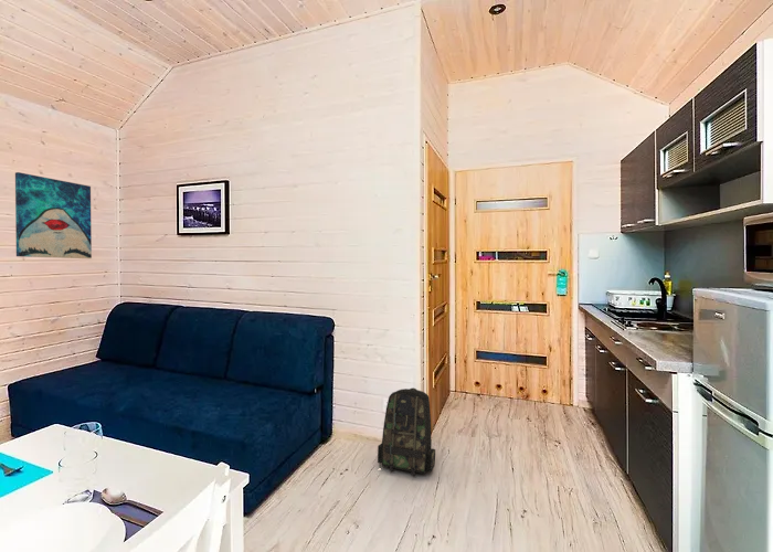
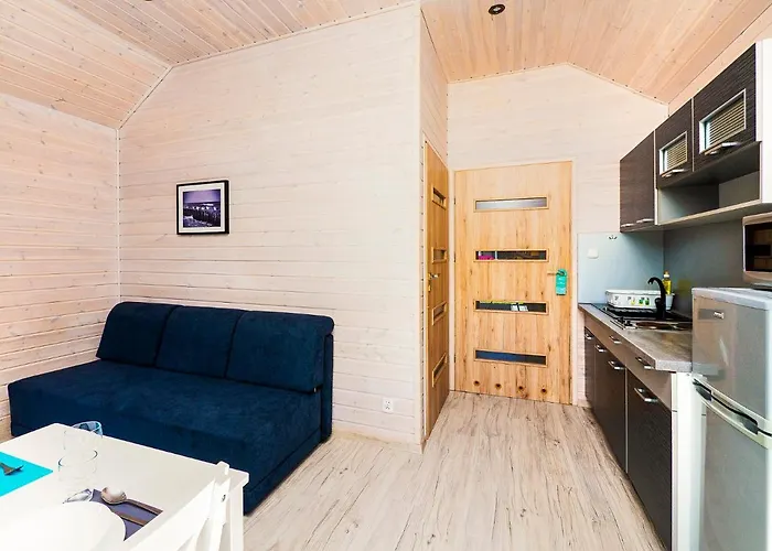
- backpack (409, 426)
- wall art (55, 219)
